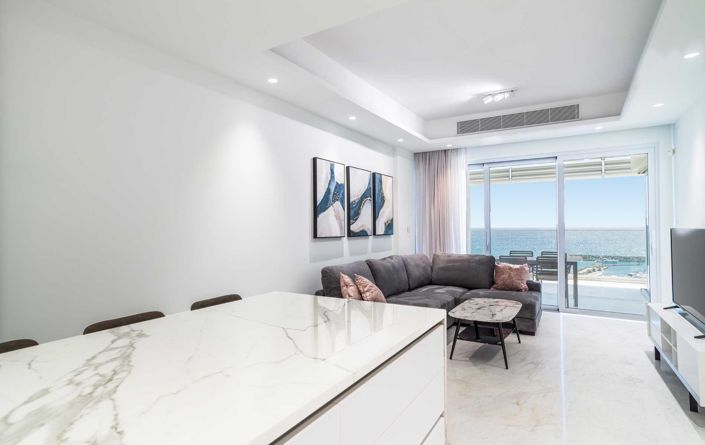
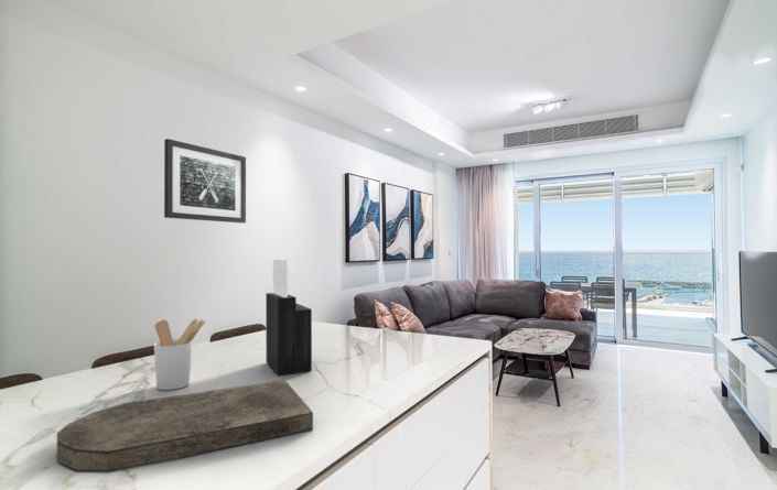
+ knife block (291, 312)
+ utensil holder (181, 351)
+ wall art (208, 184)
+ cutting board (191, 420)
